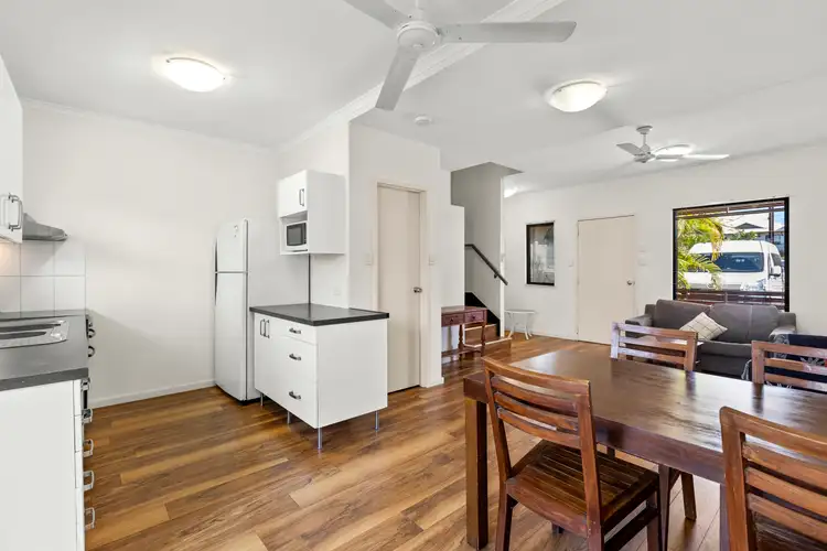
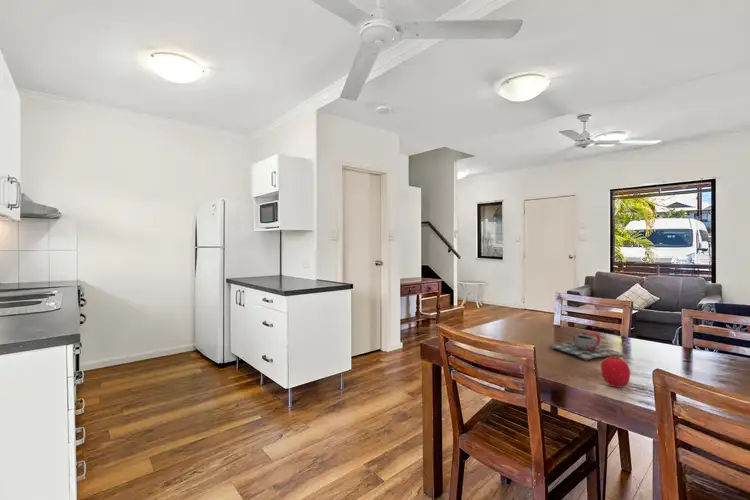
+ fruit (615, 370)
+ teapot (584, 341)
